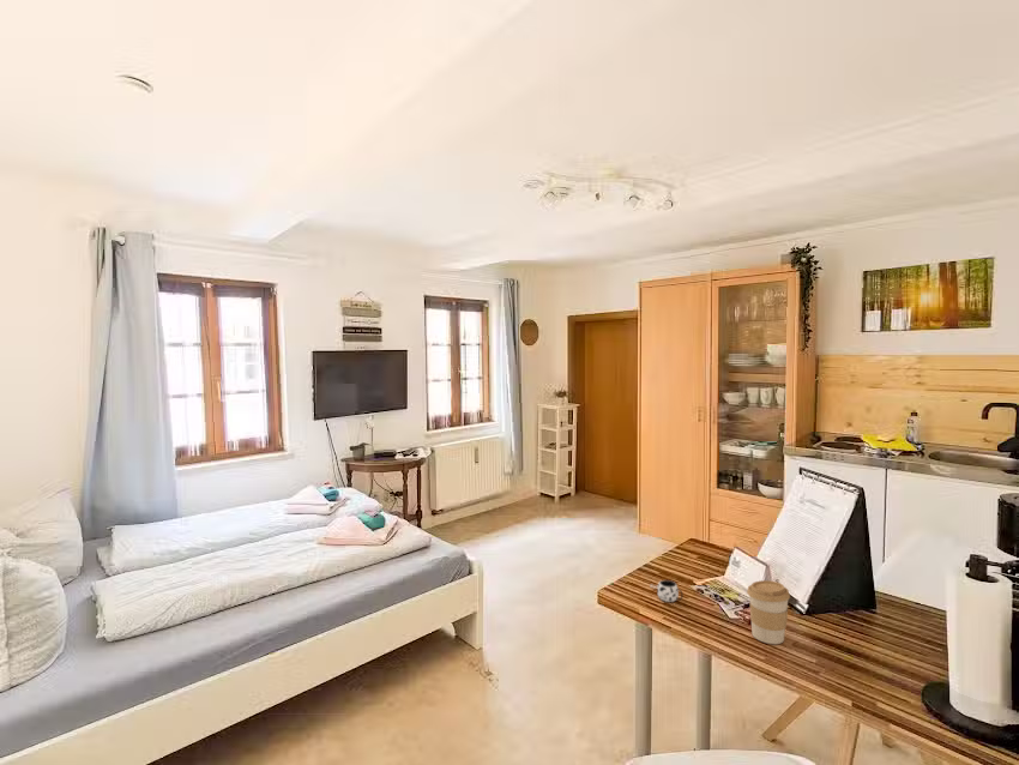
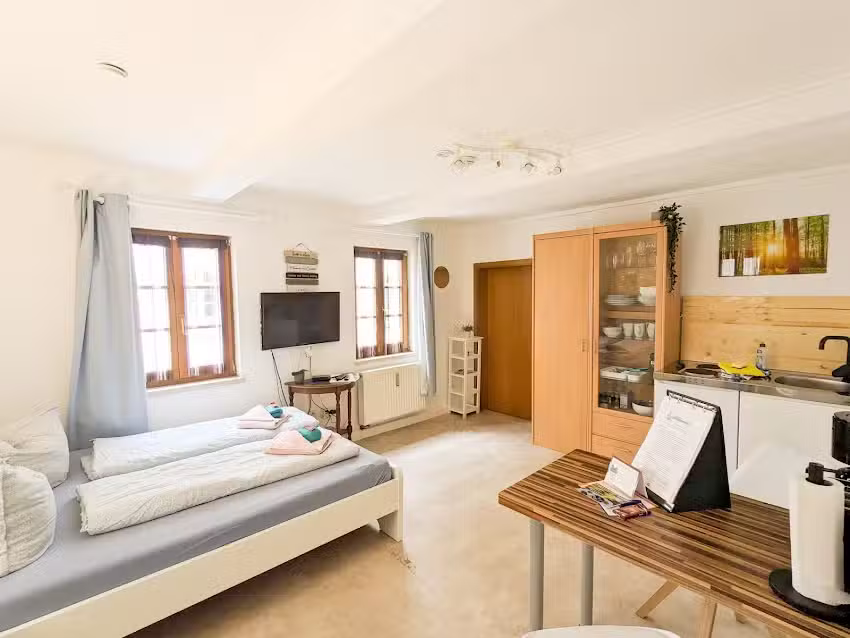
- mug (664, 588)
- coffee cup (767, 609)
